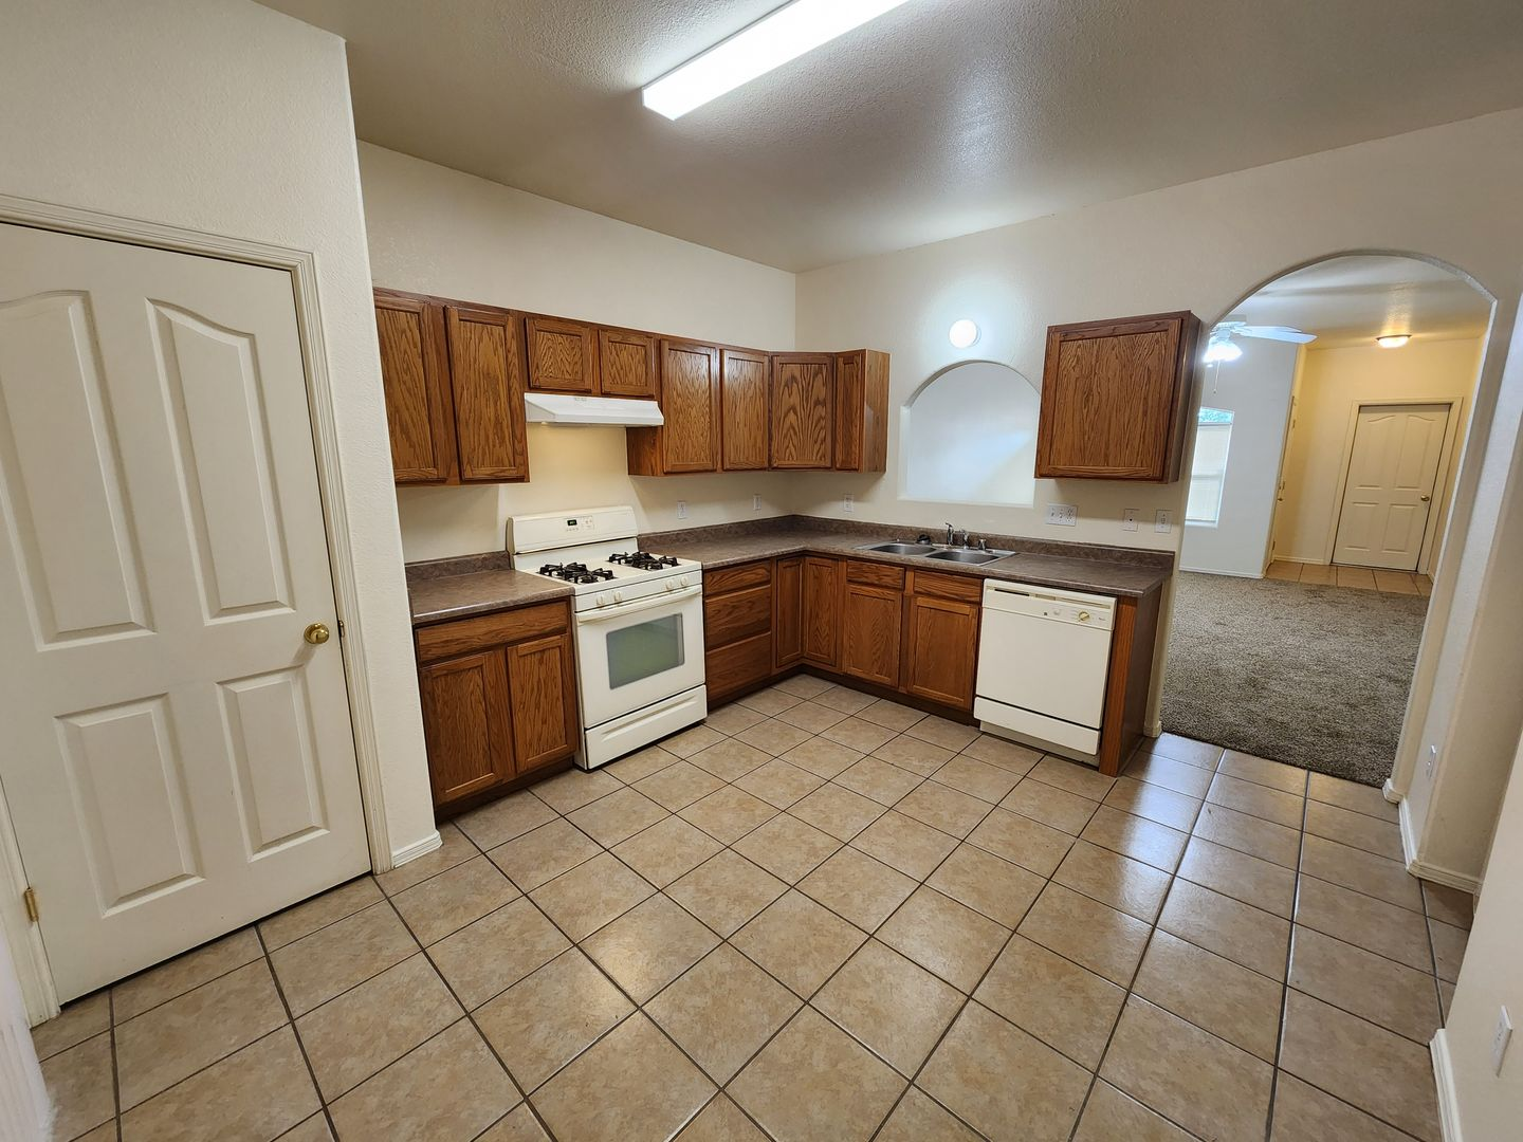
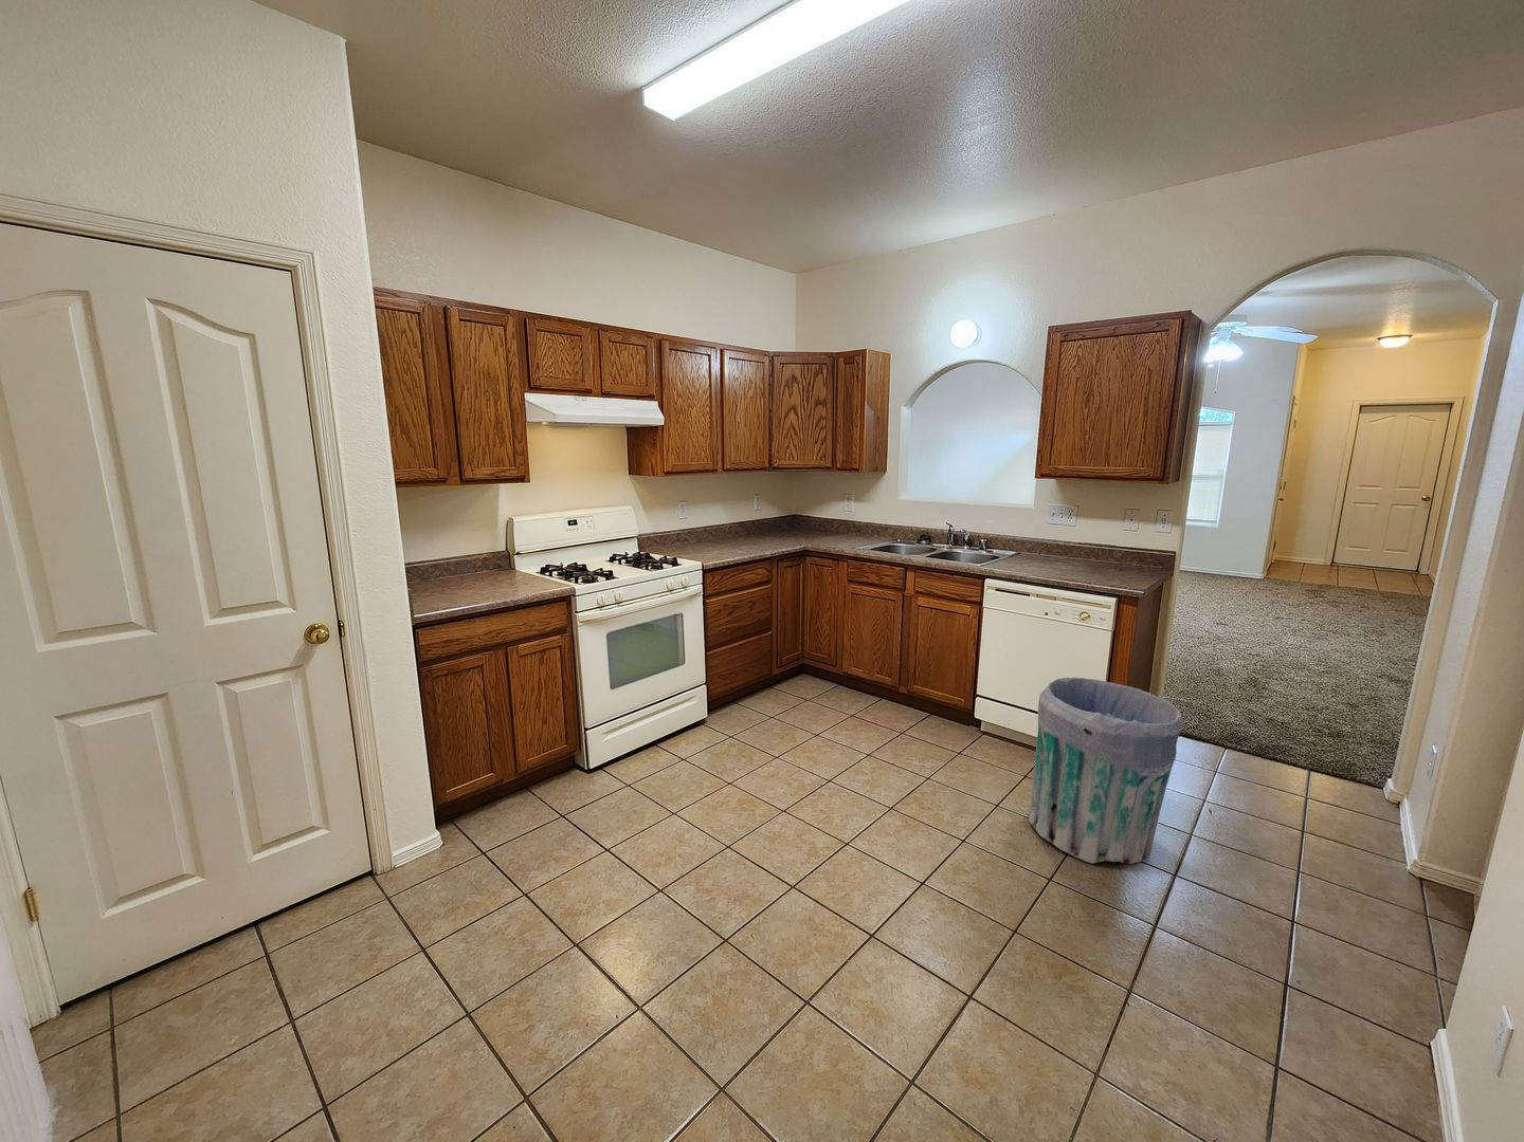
+ trash can (1100, 764)
